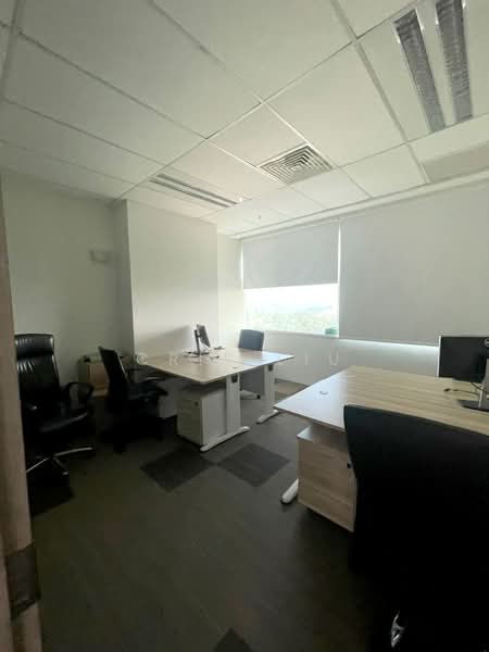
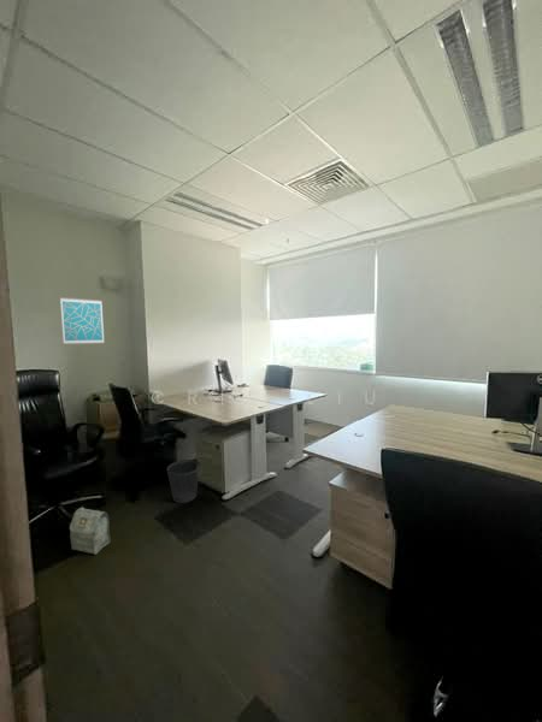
+ wall art (83, 321)
+ wastebasket (184, 481)
+ bag (89, 528)
